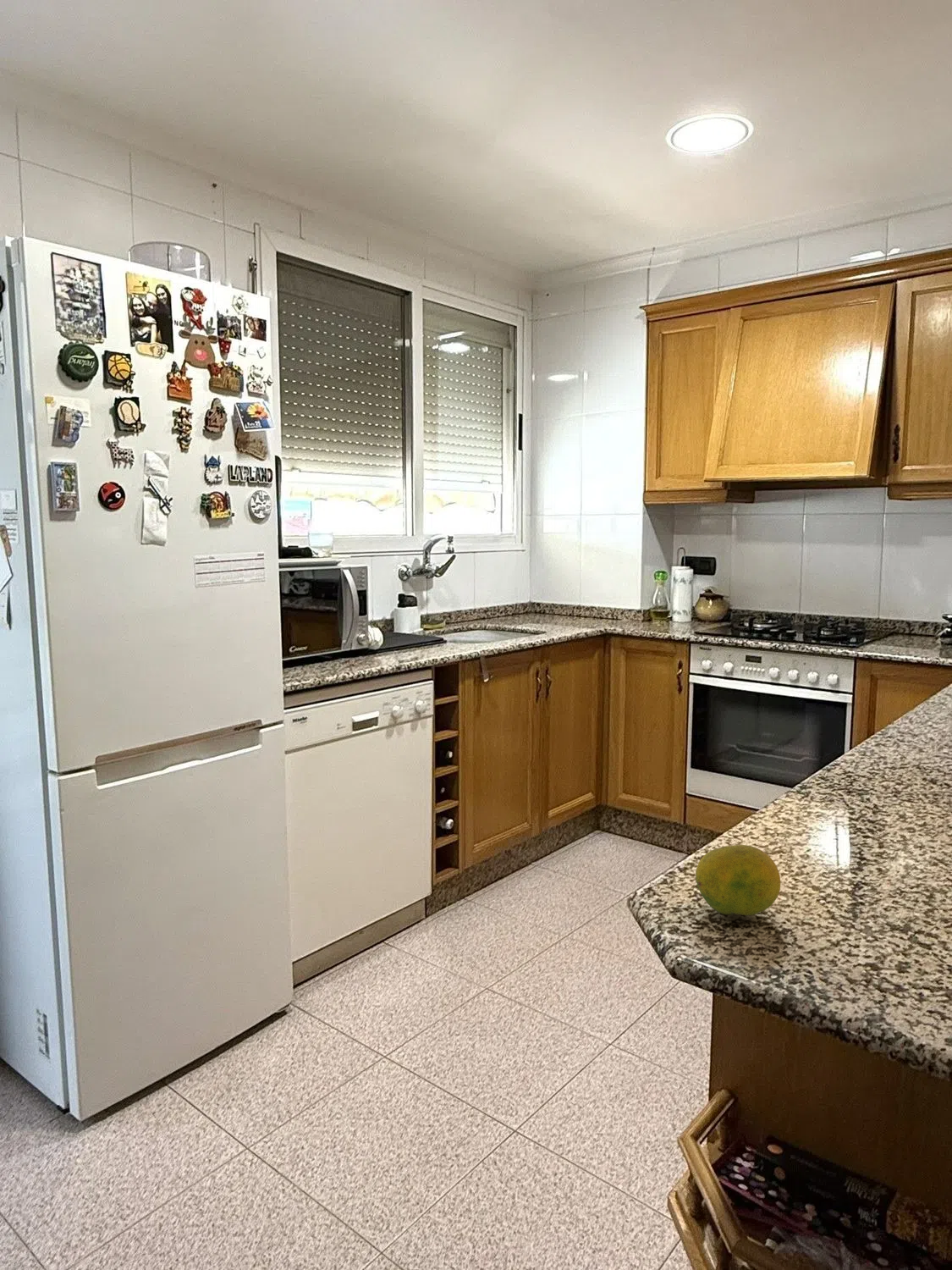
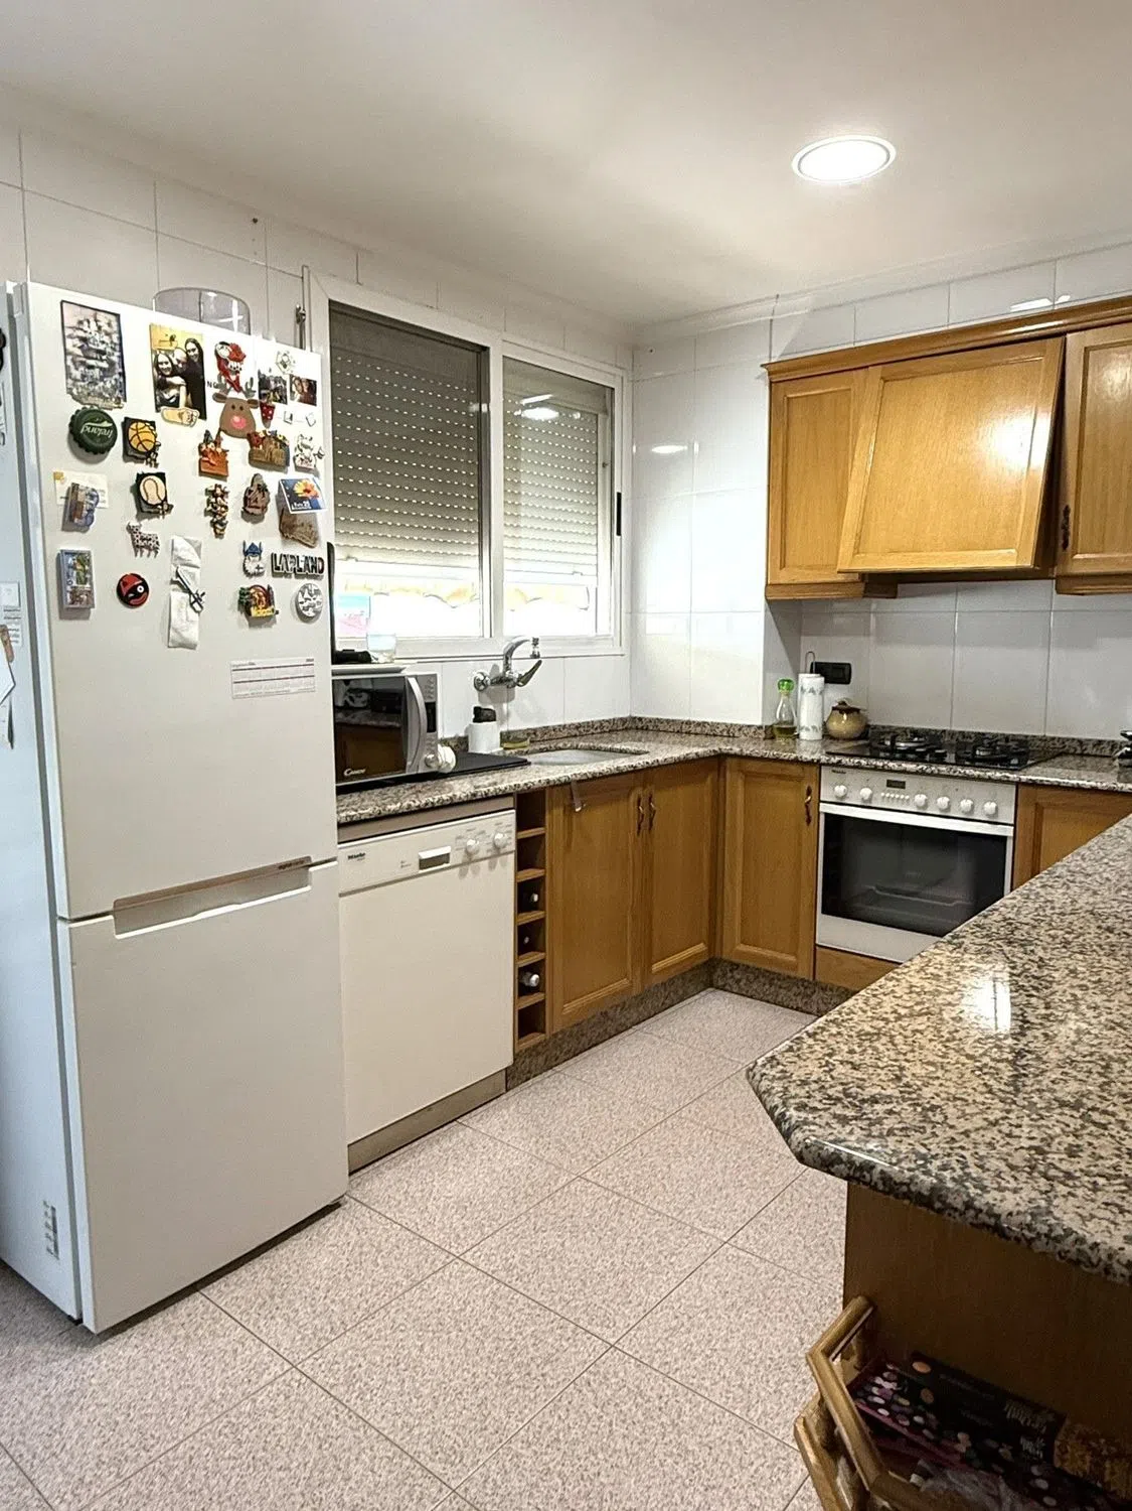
- fruit (737, 878)
